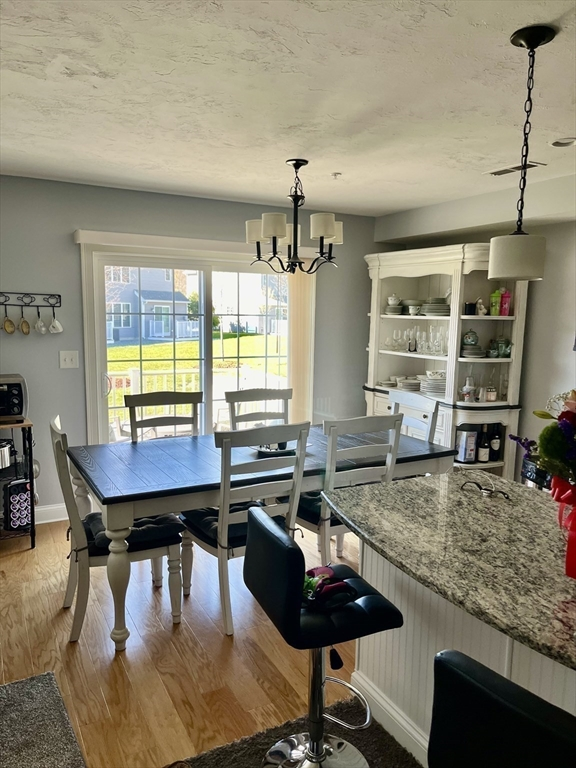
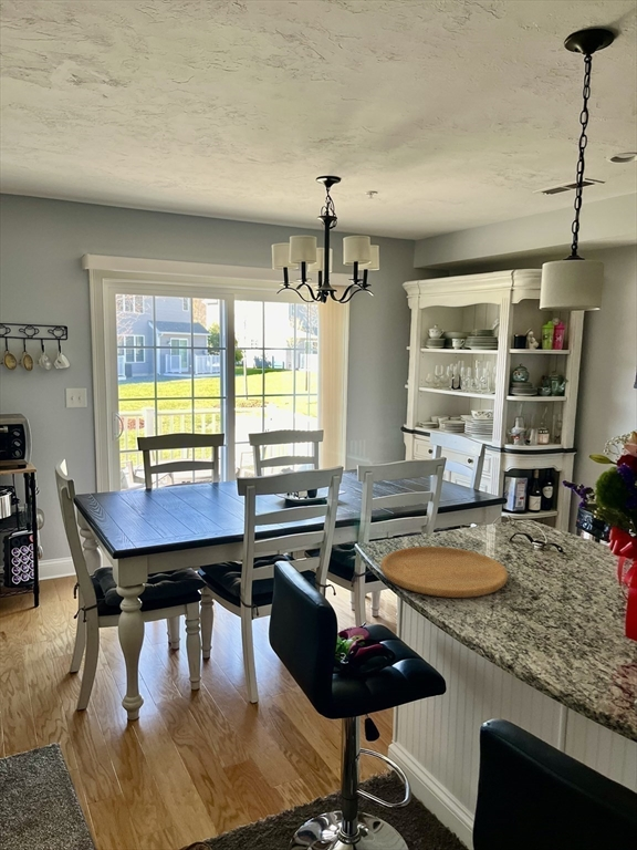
+ cutting board (442, 570)
